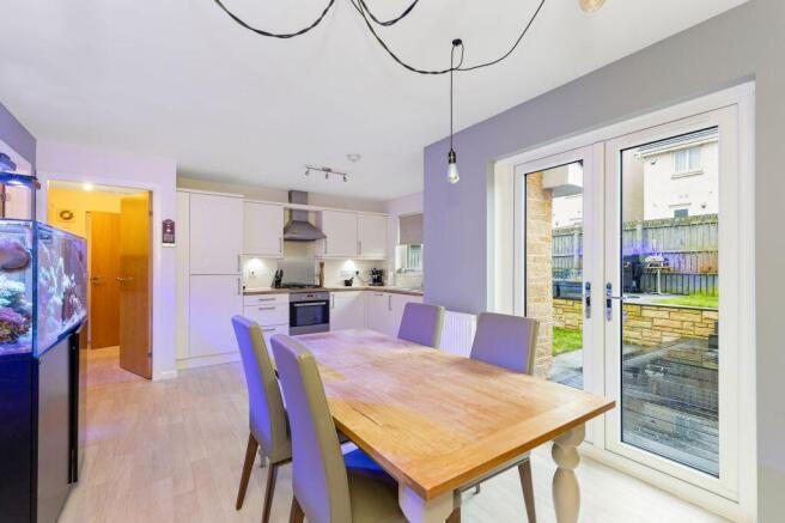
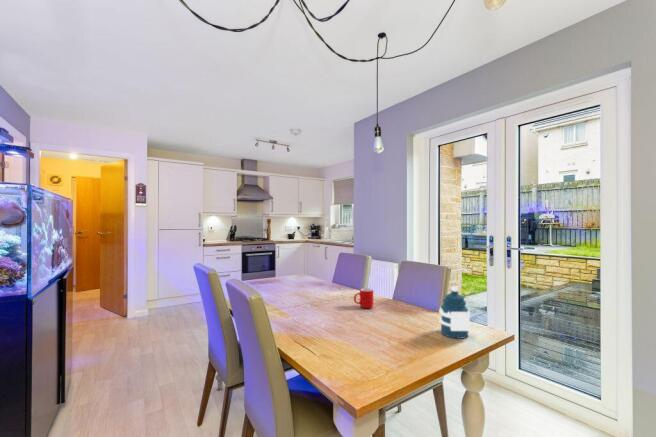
+ cup (363, 298)
+ water bottle (454, 310)
